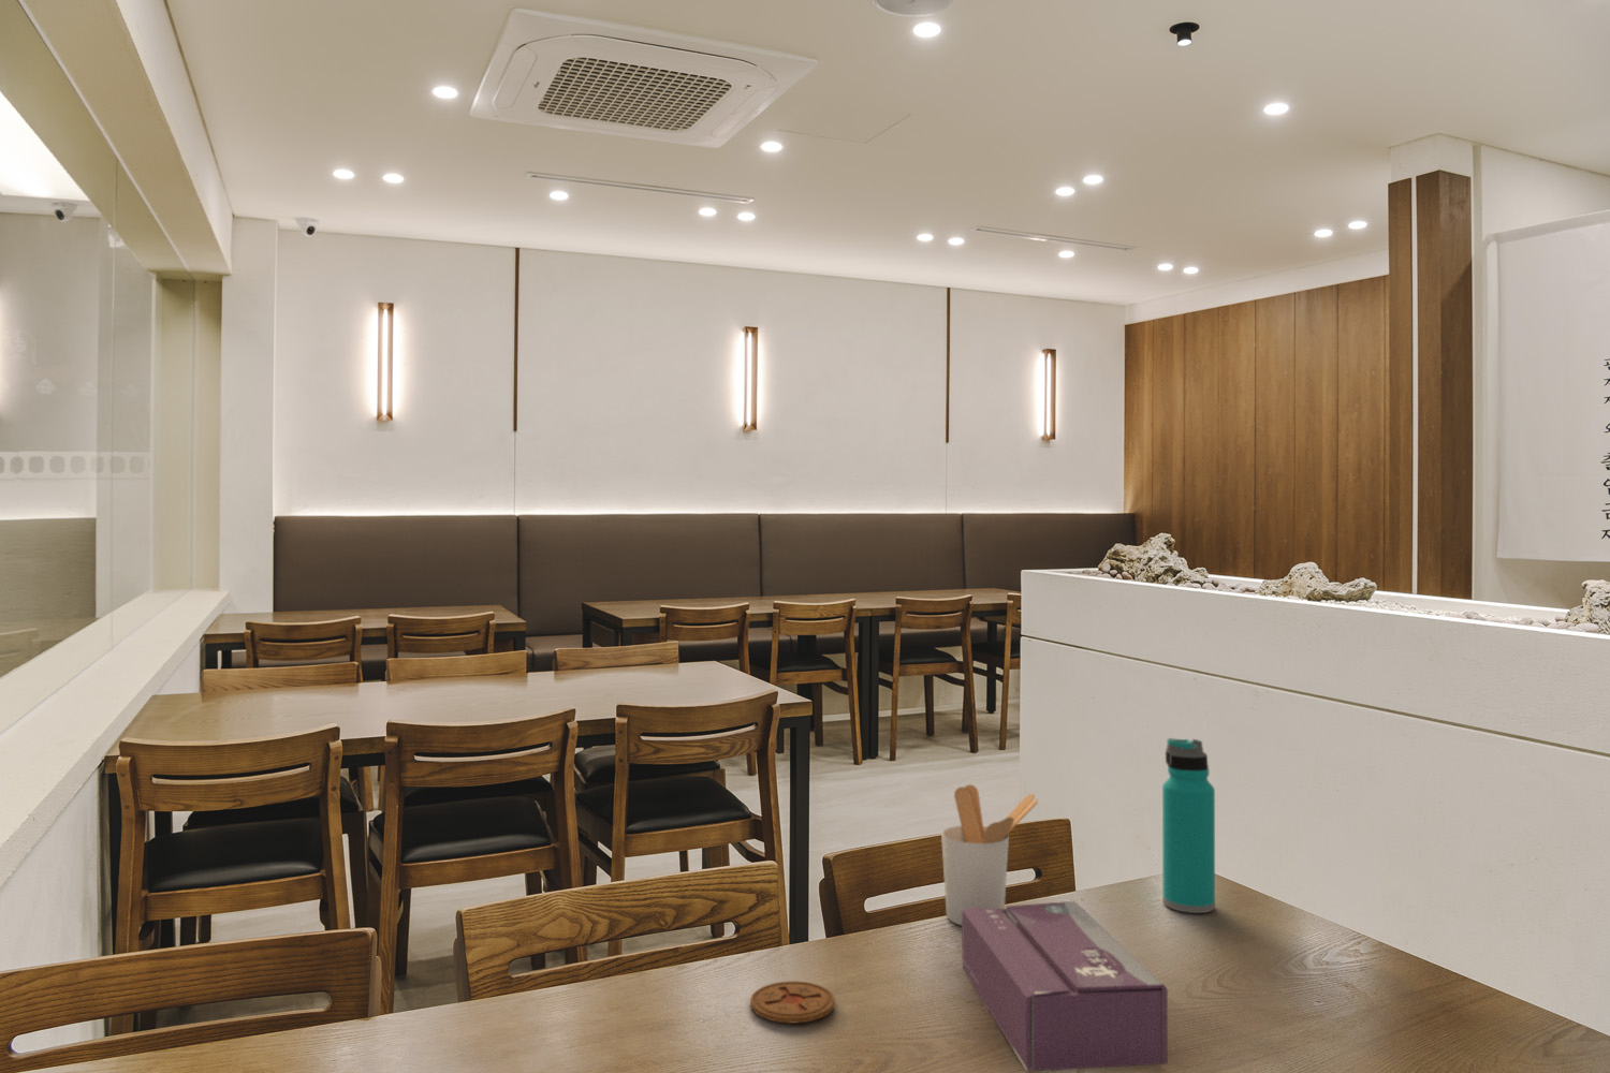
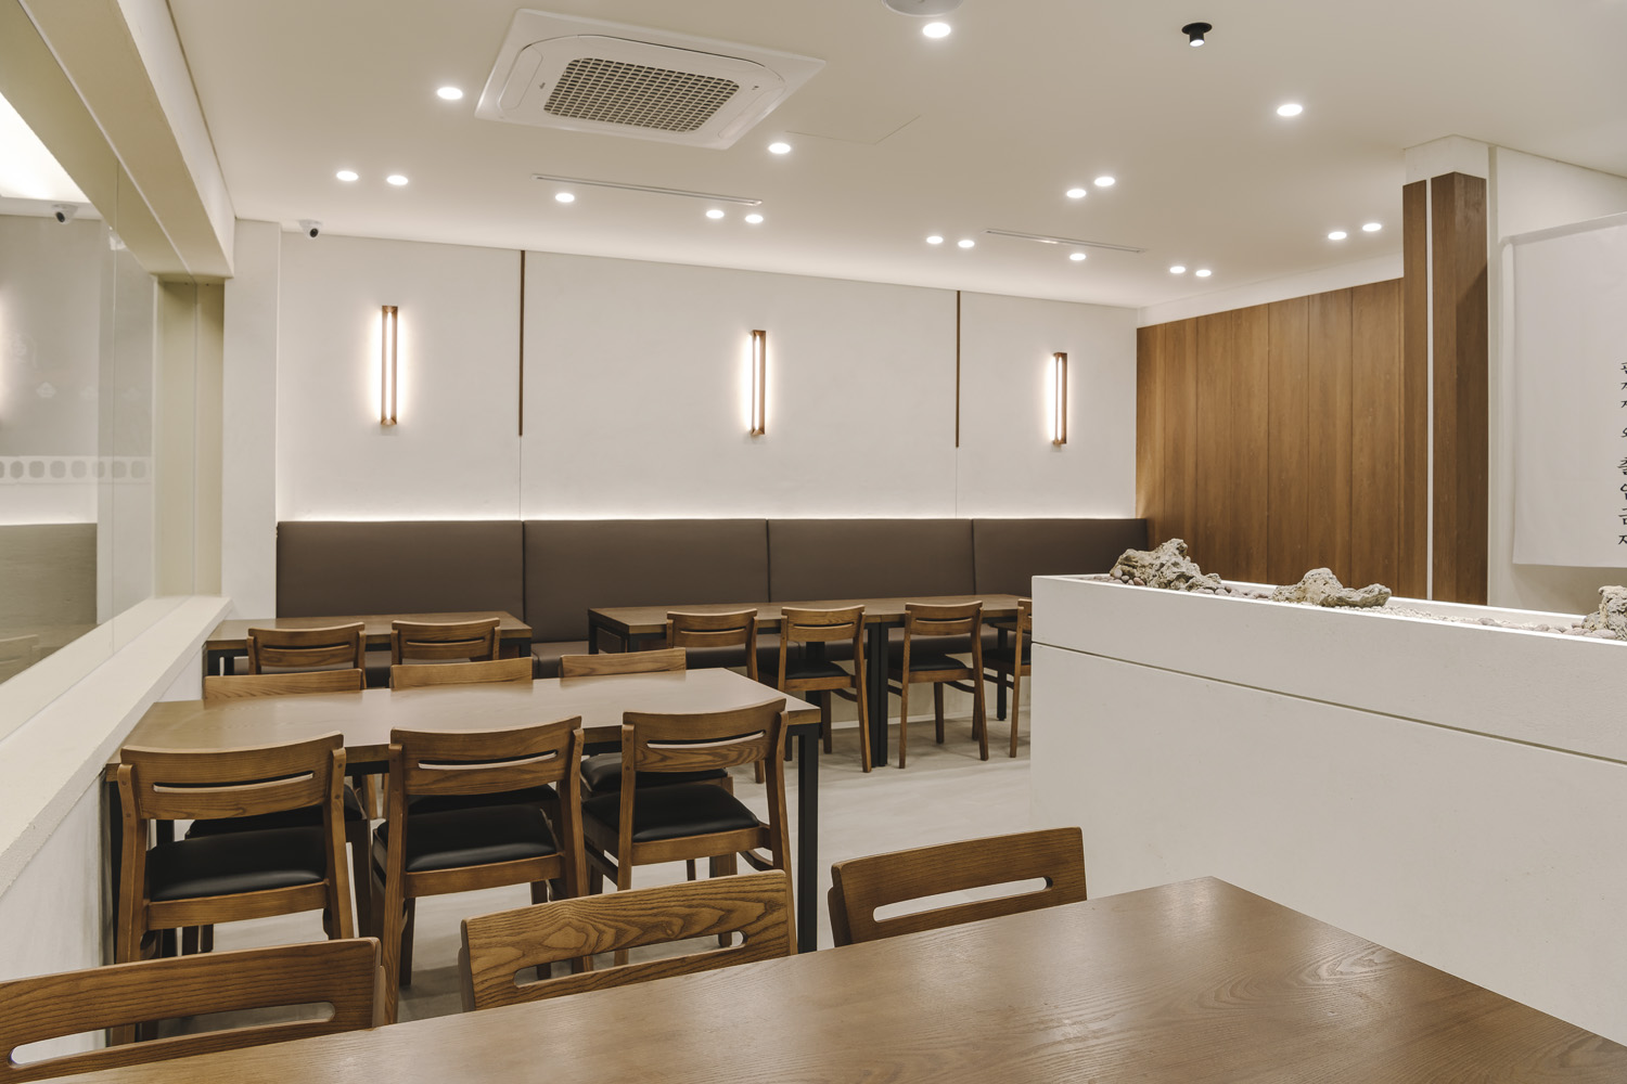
- coaster (792, 1001)
- tissue box (1054, 976)
- utensil holder (992, 854)
- water bottle (1188, 822)
